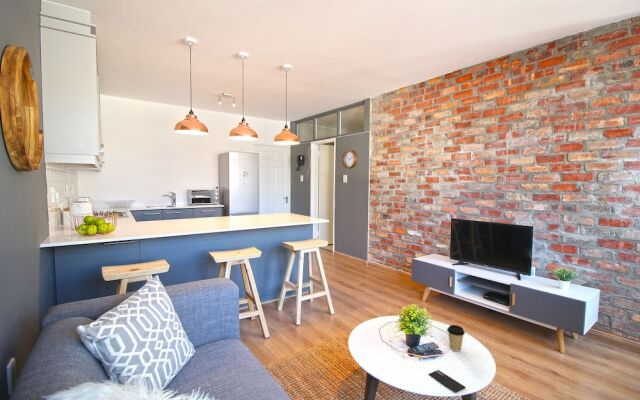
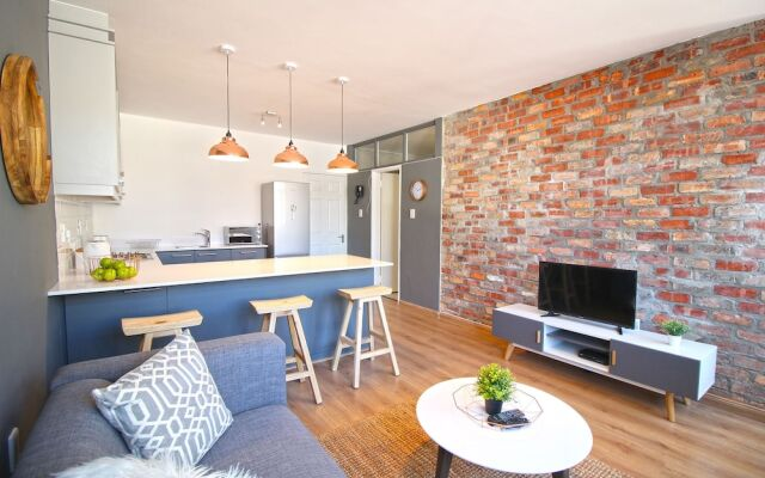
- smartphone (446, 380)
- coffee cup (455, 338)
